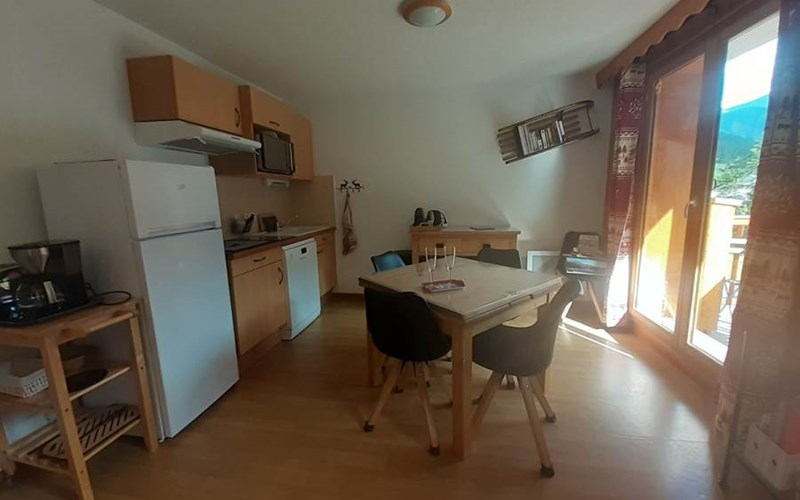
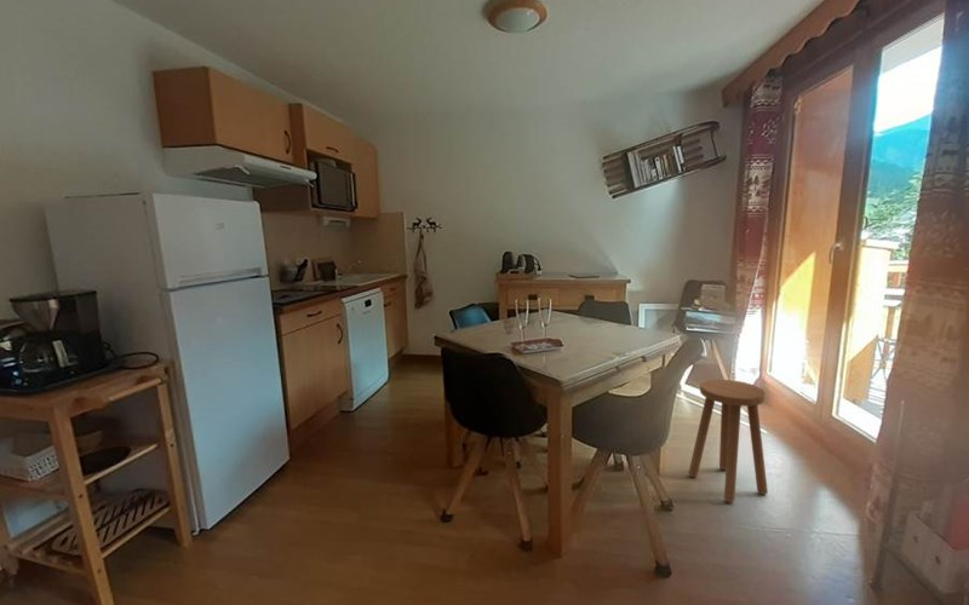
+ stool (728, 437)
